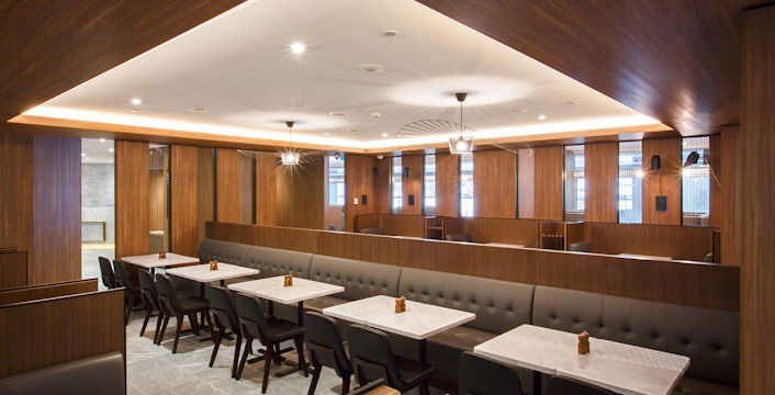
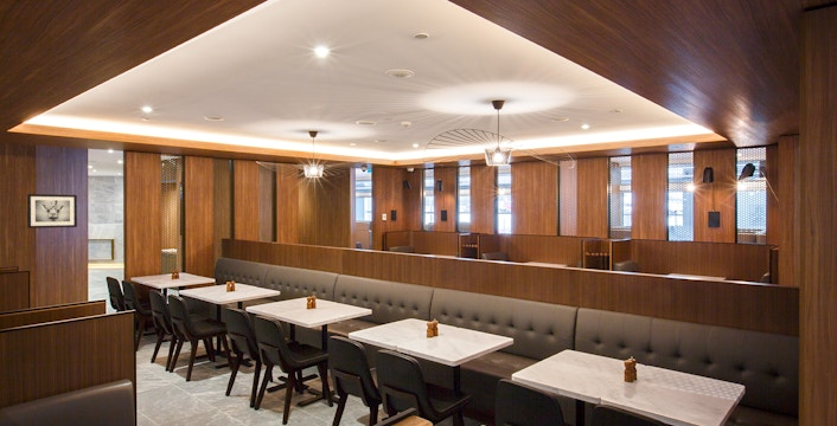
+ wall art (52, 211)
